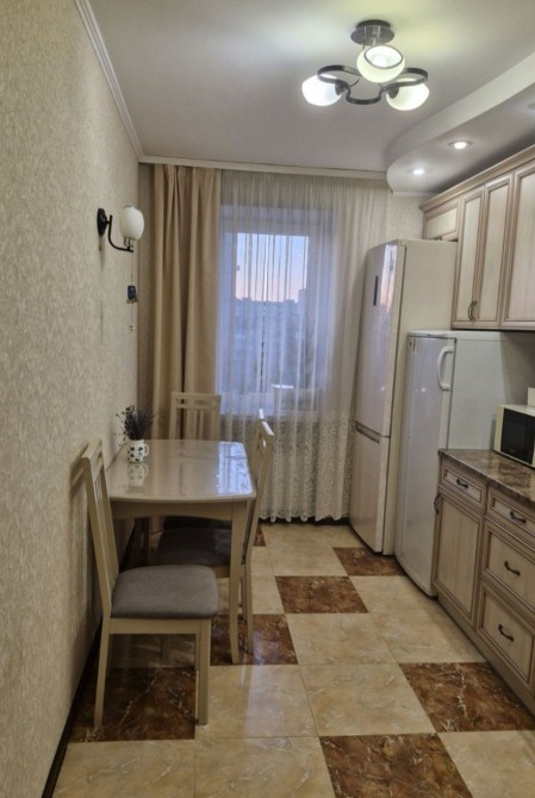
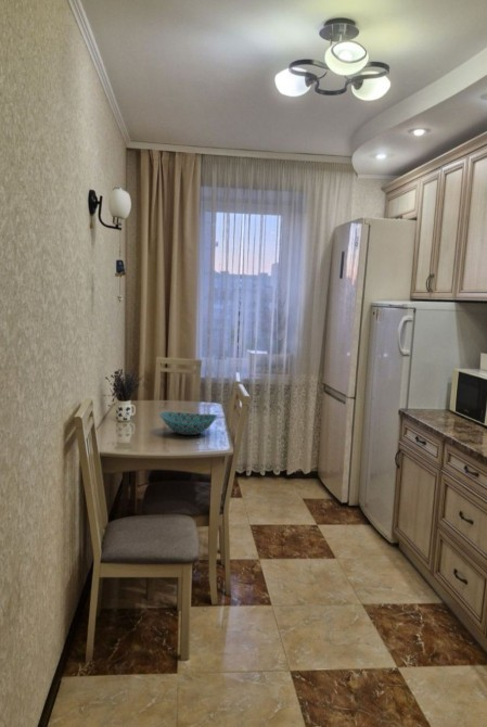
+ bowl (188, 423)
